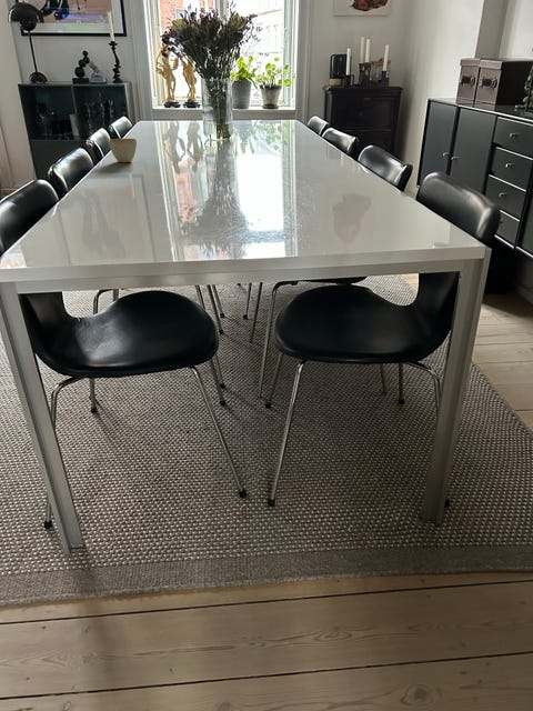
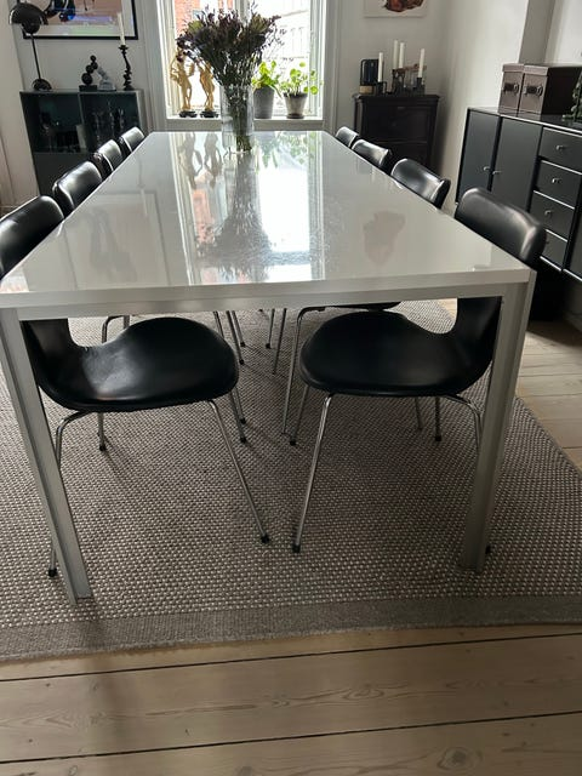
- flower pot (123, 150)
